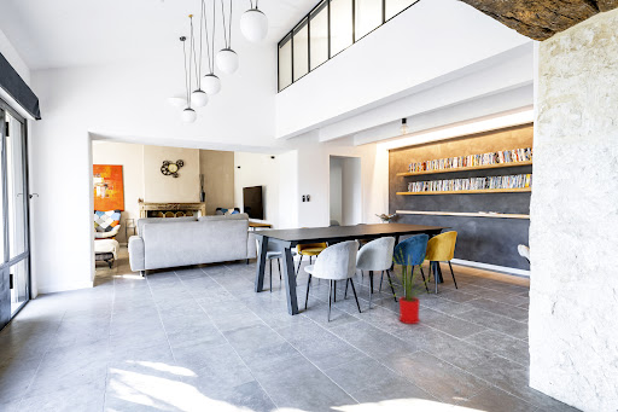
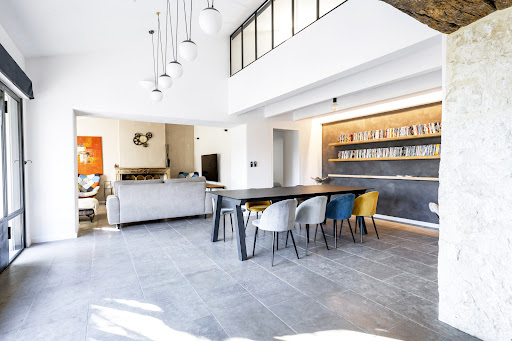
- house plant (409, 285)
